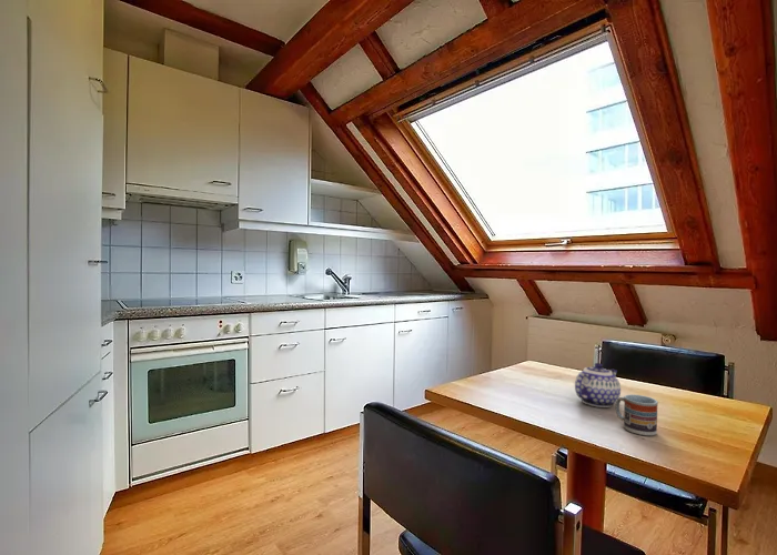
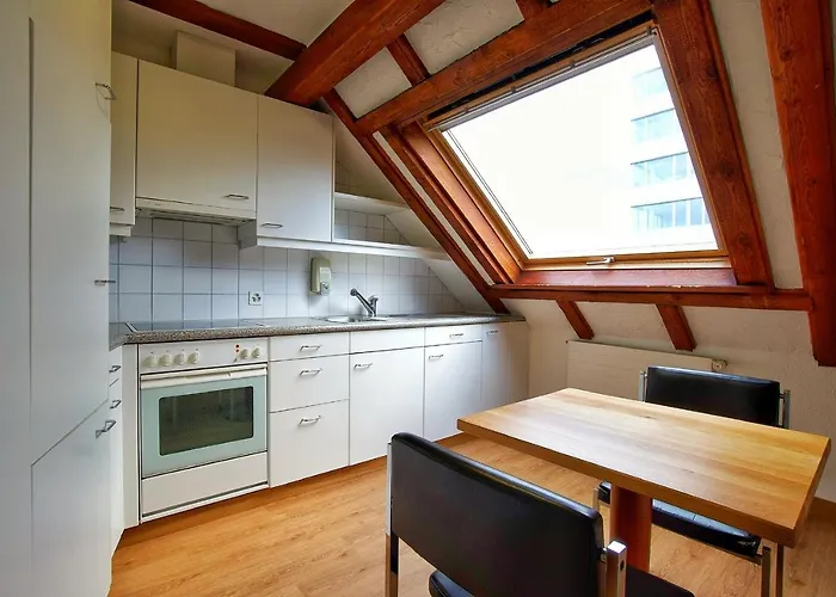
- teapot (596, 383)
- cup (634, 412)
